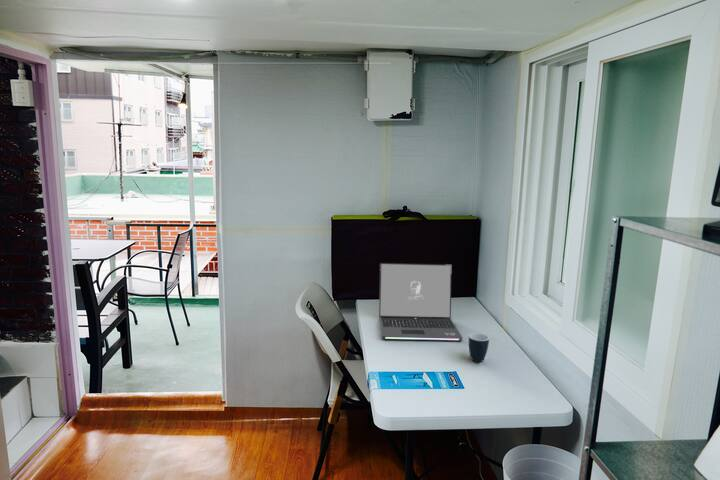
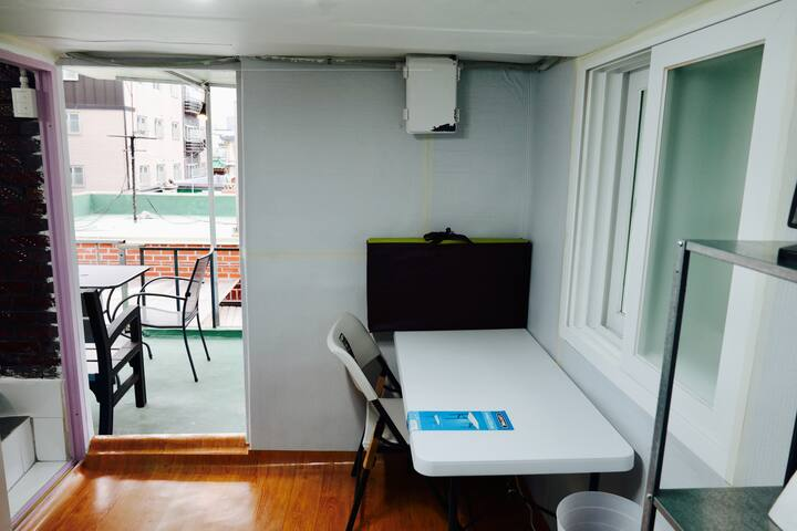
- mug (479, 350)
- laptop (418, 299)
